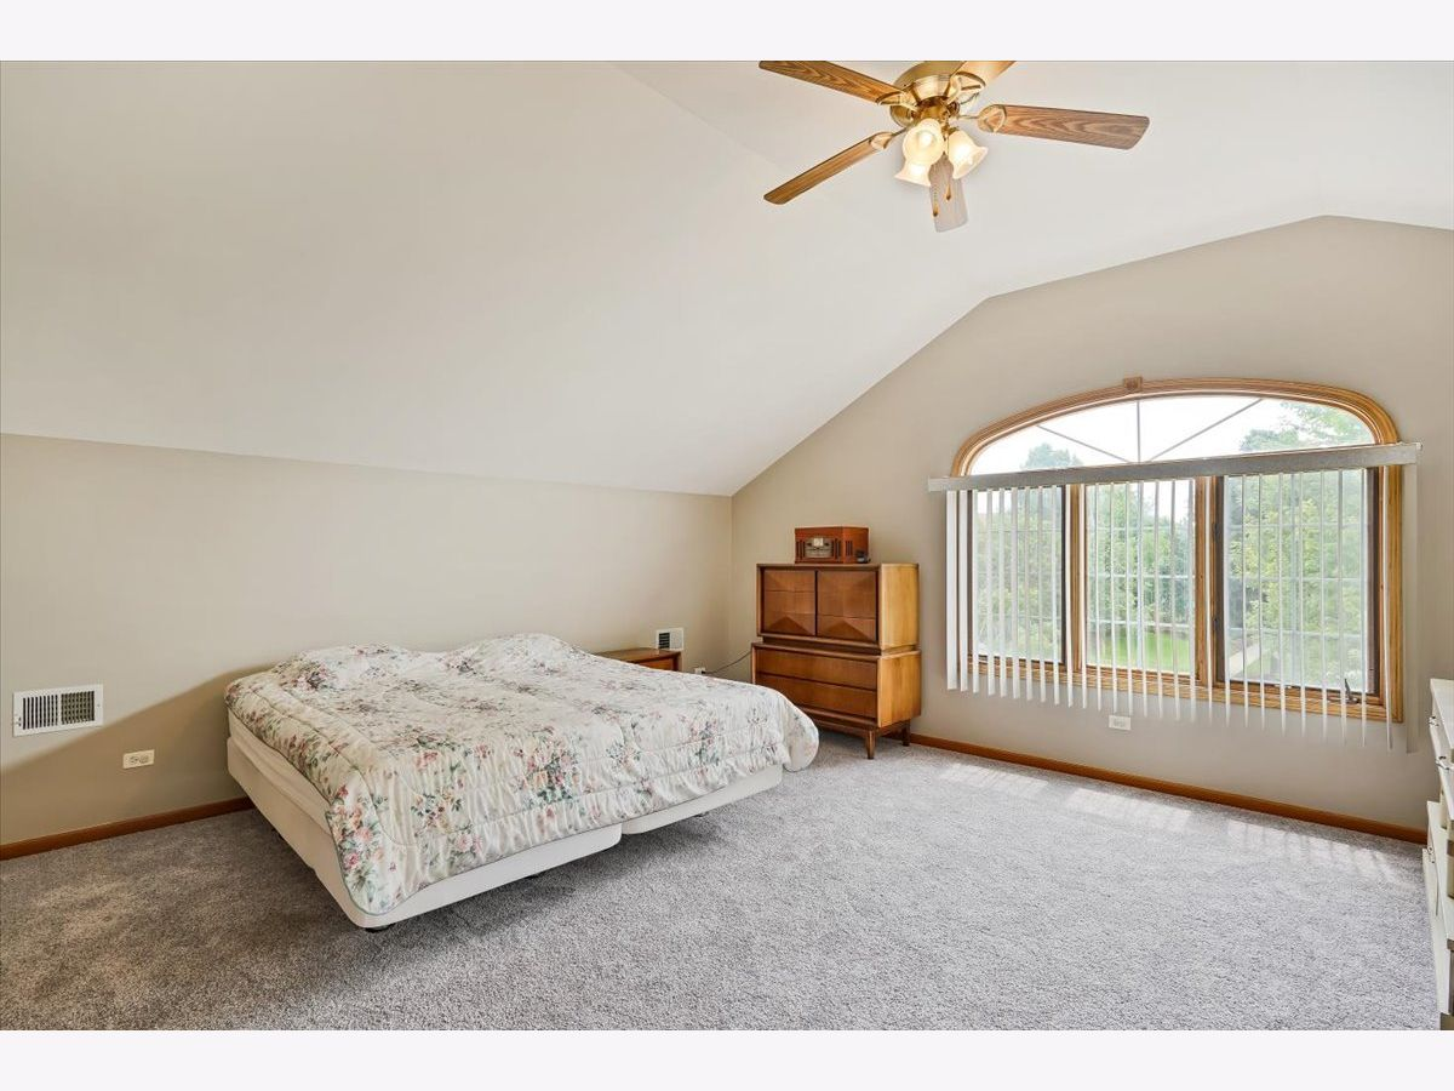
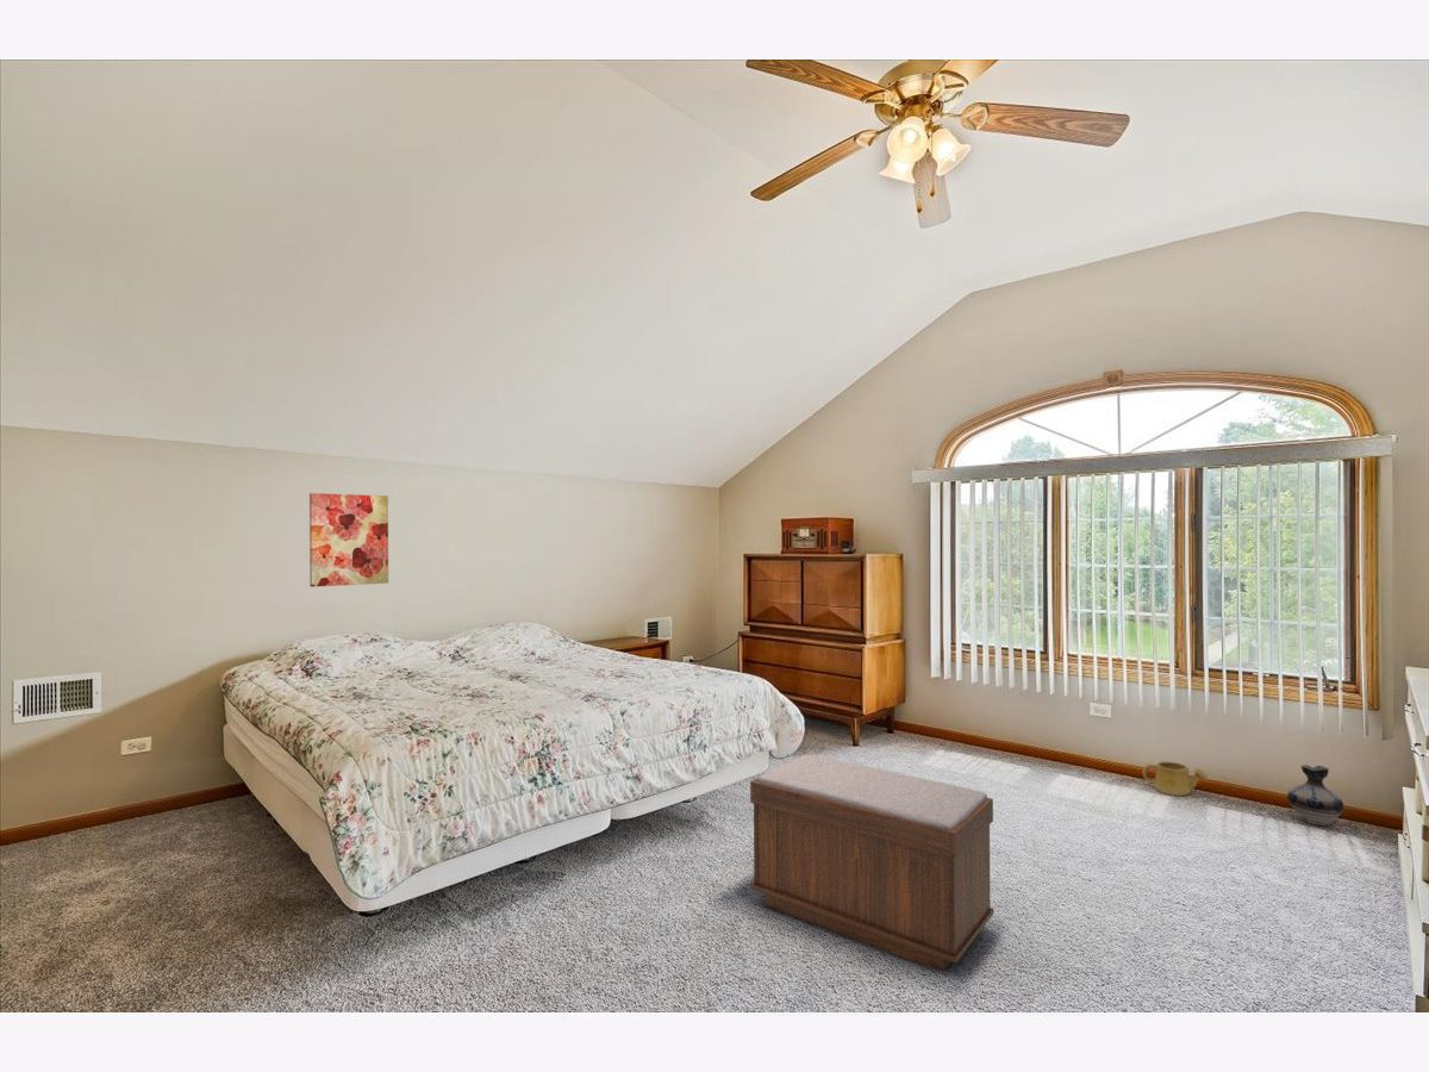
+ ceramic jug (1315, 793)
+ wall art (350, 540)
+ watering can (1174, 778)
+ bench (868, 848)
